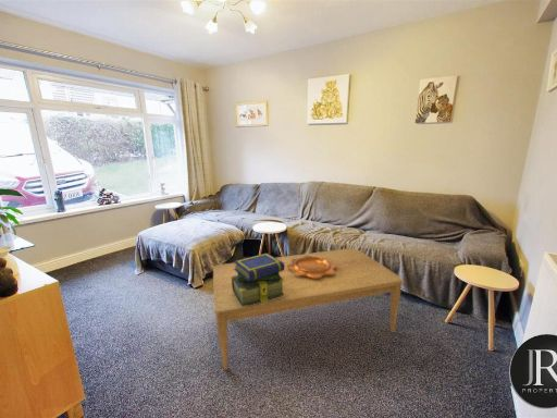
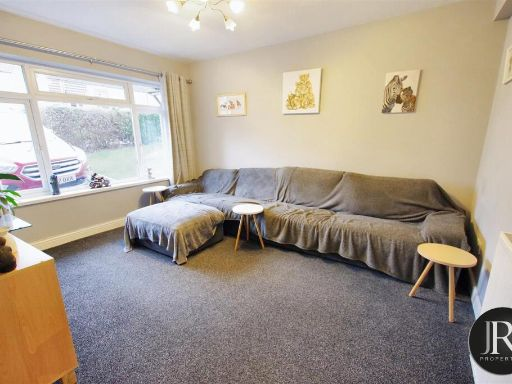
- stack of books (258, 276)
- decorative bowl (311, 265)
- coffee table (301, 297)
